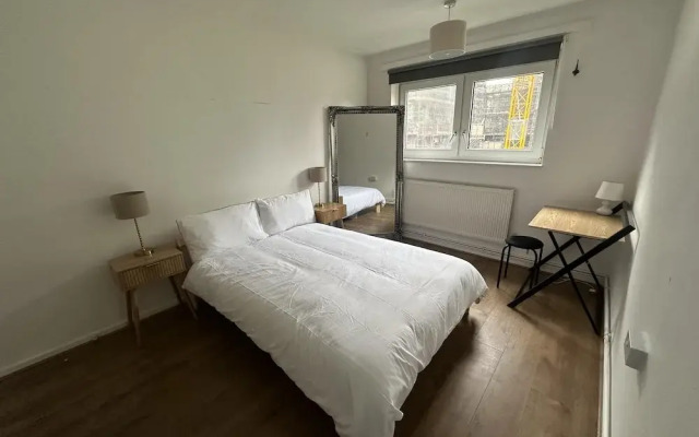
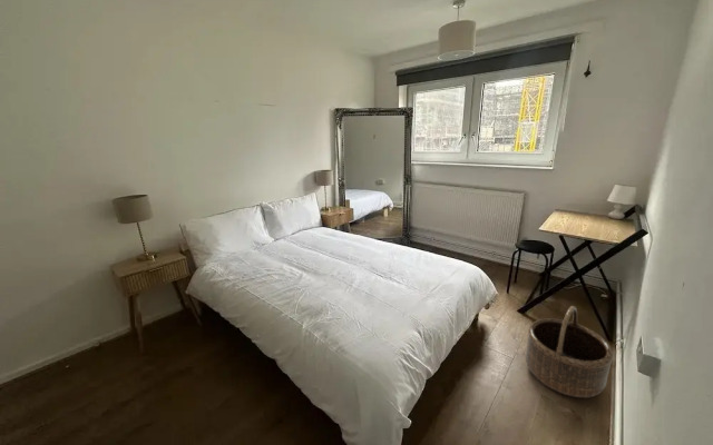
+ basket (567, 343)
